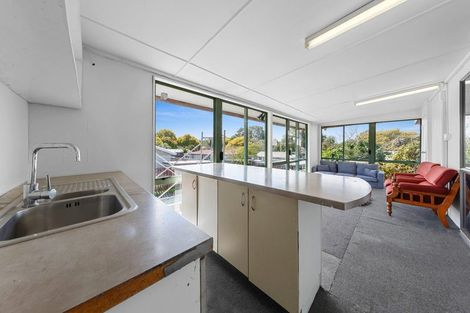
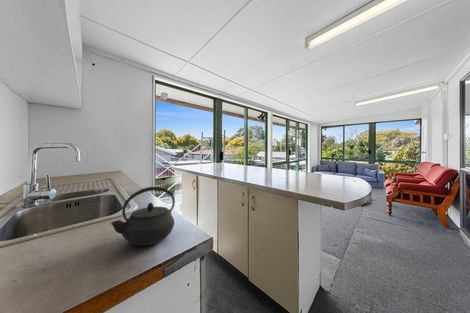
+ kettle (146, 213)
